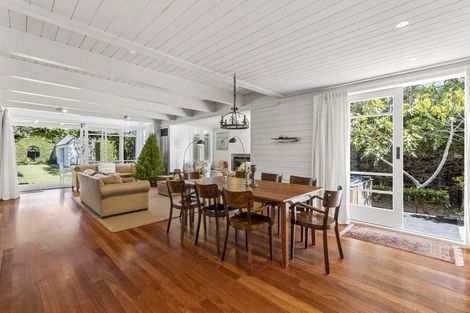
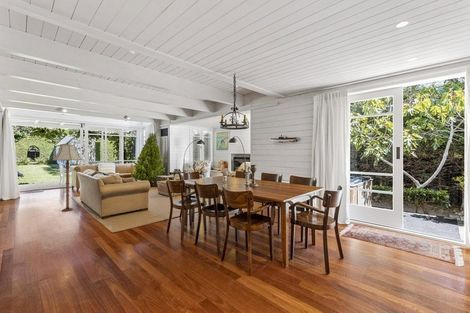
+ floor lamp (67, 176)
